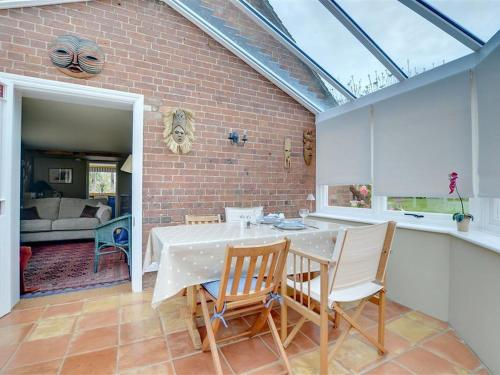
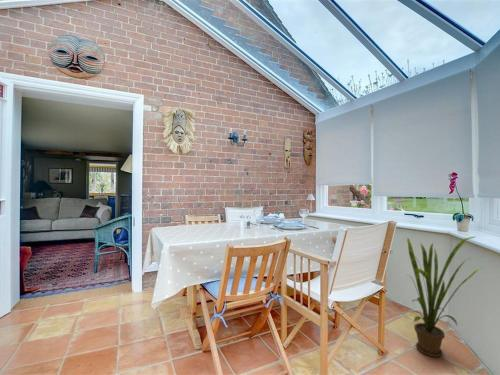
+ house plant (434, 292)
